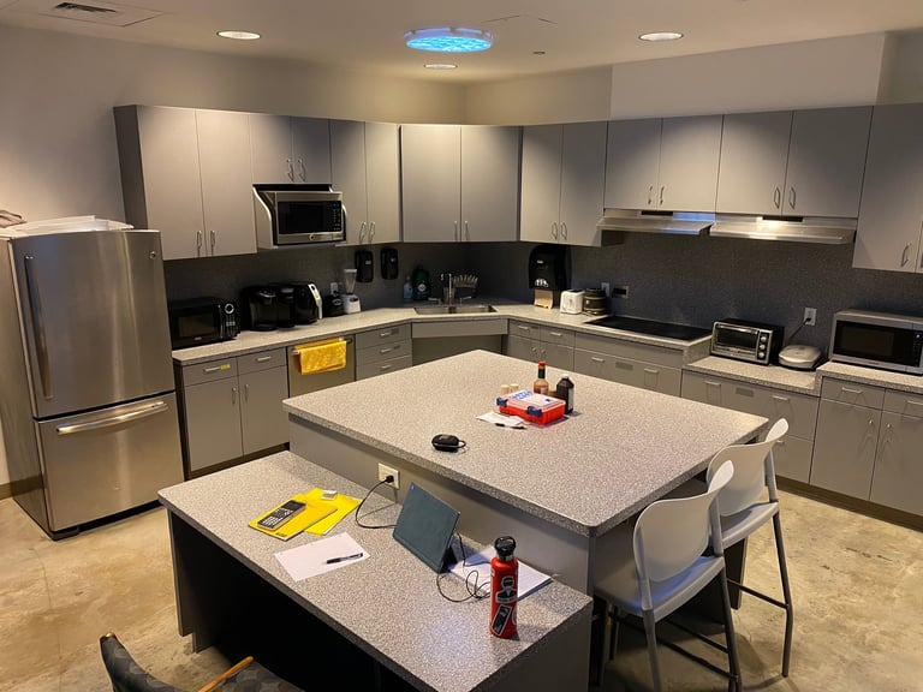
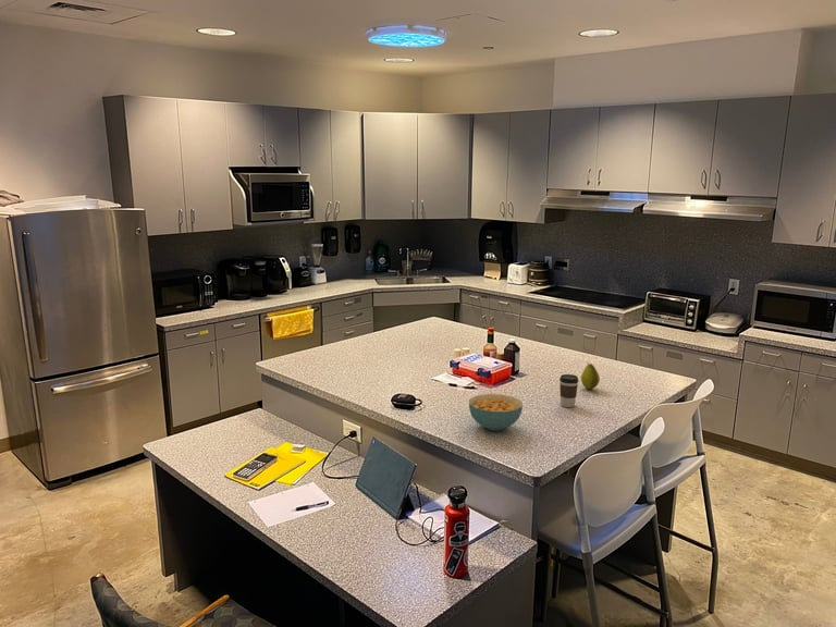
+ cereal bowl (494, 415)
+ fruit (590, 376)
+ coffee cup (568, 391)
